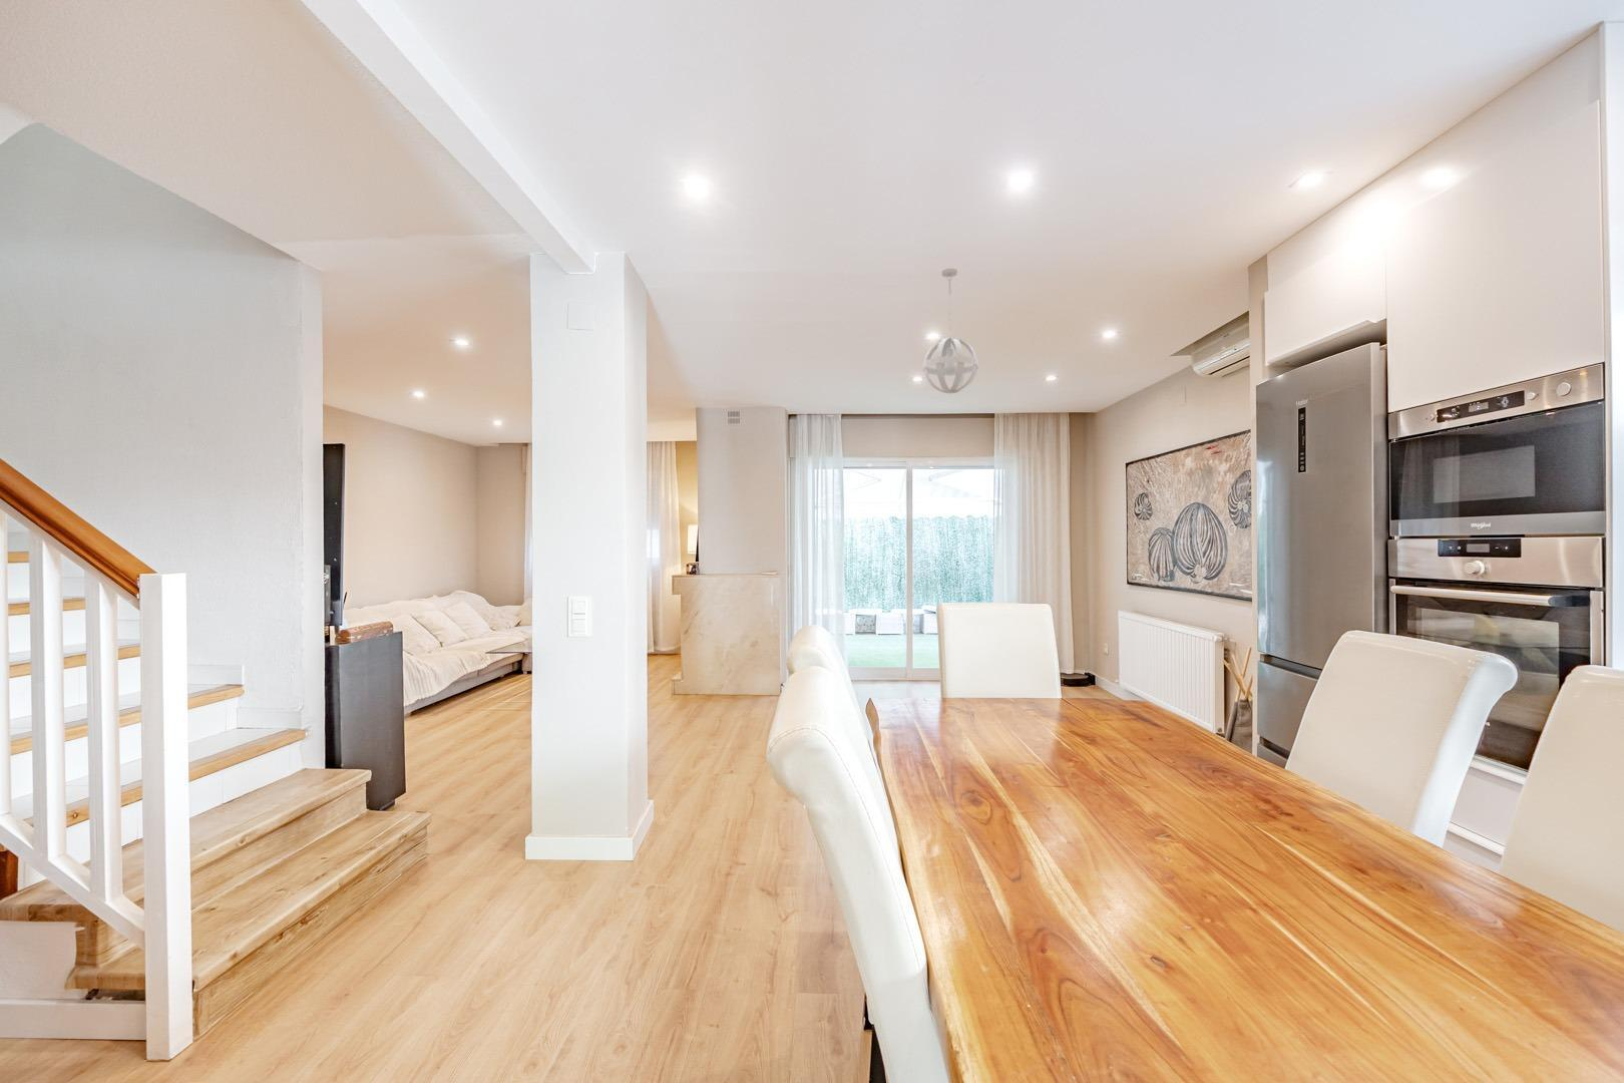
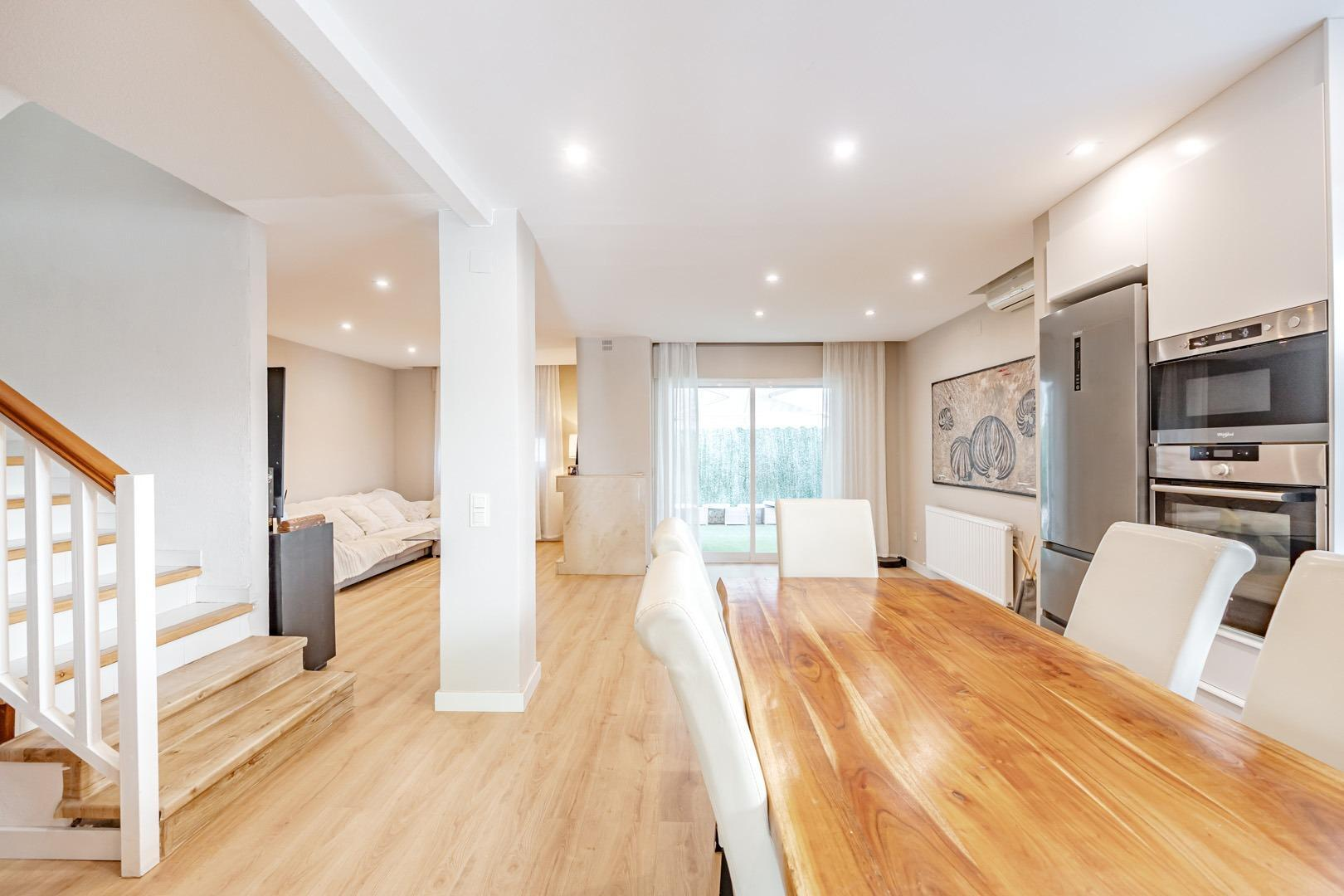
- pendant light (950, 331)
